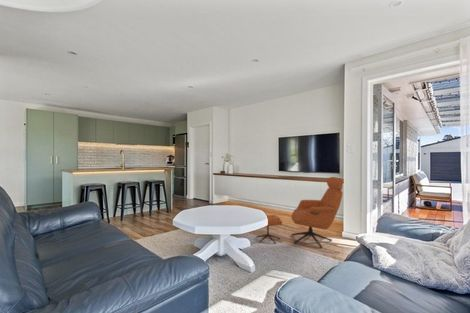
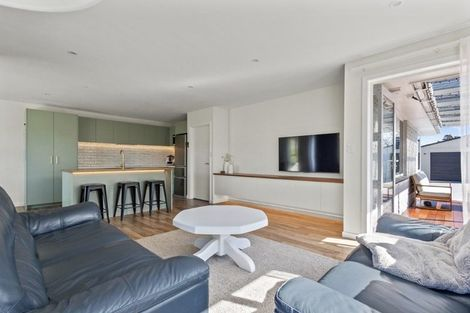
- lounge chair (296, 209)
